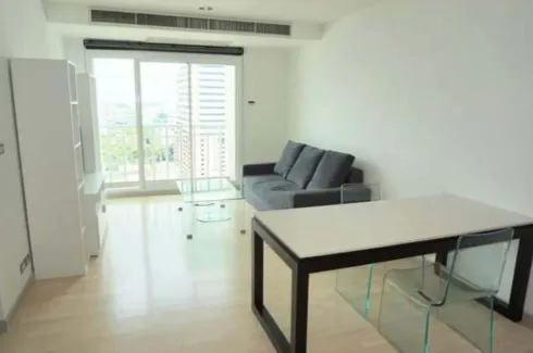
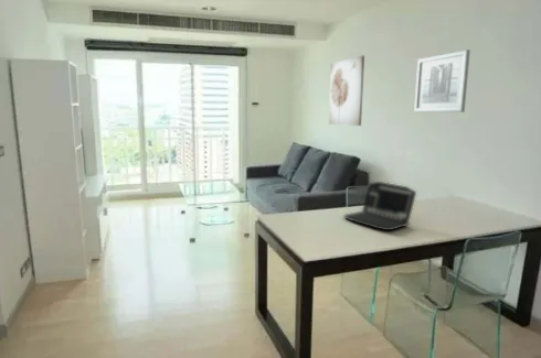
+ wall art (344, 93)
+ wall art (439, 84)
+ laptop (378, 204)
